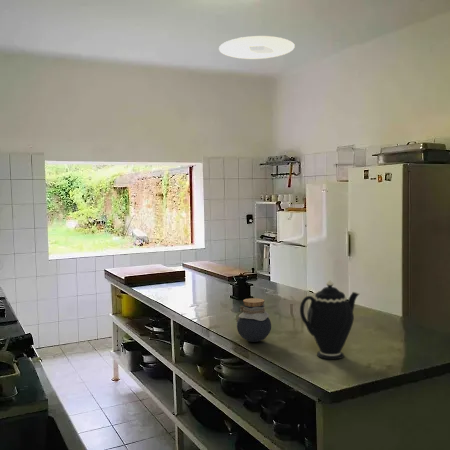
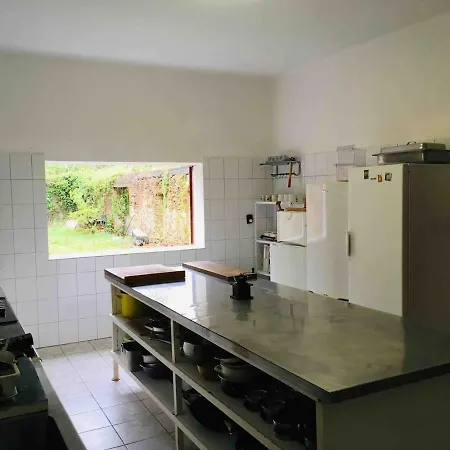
- ceiling light (256, 44)
- jar (253, 320)
- teapot (331, 317)
